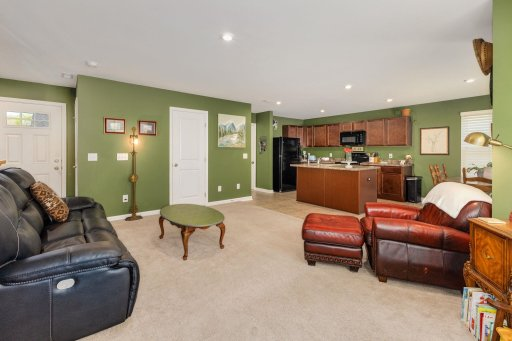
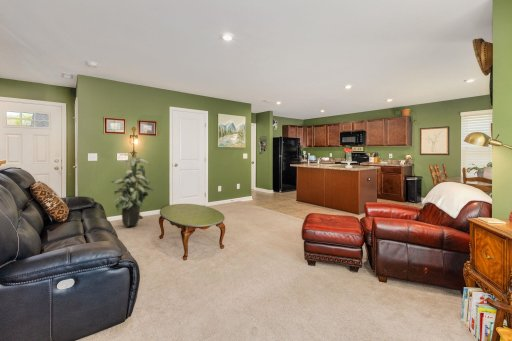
+ indoor plant (131, 189)
